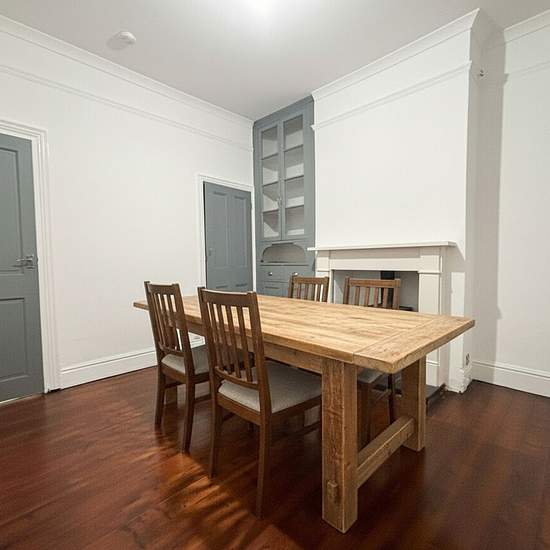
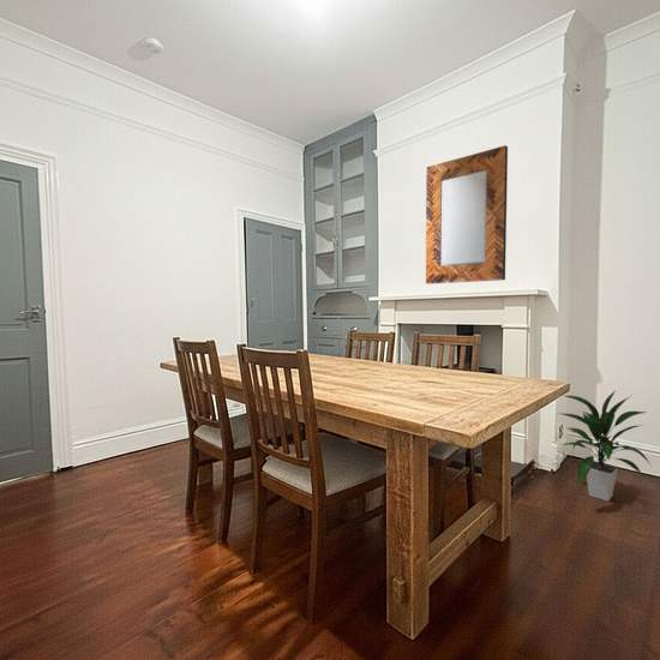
+ home mirror (463, 220)
+ indoor plant (599, 443)
